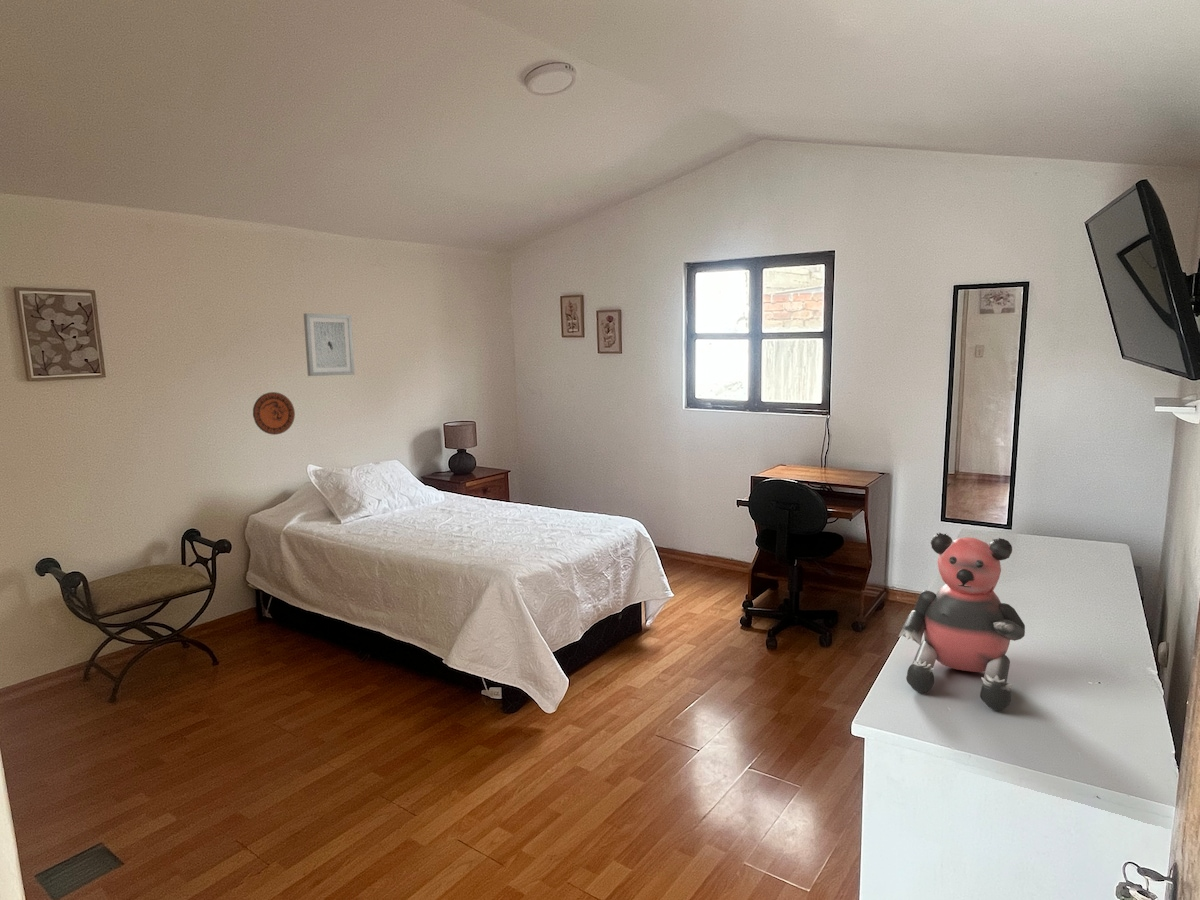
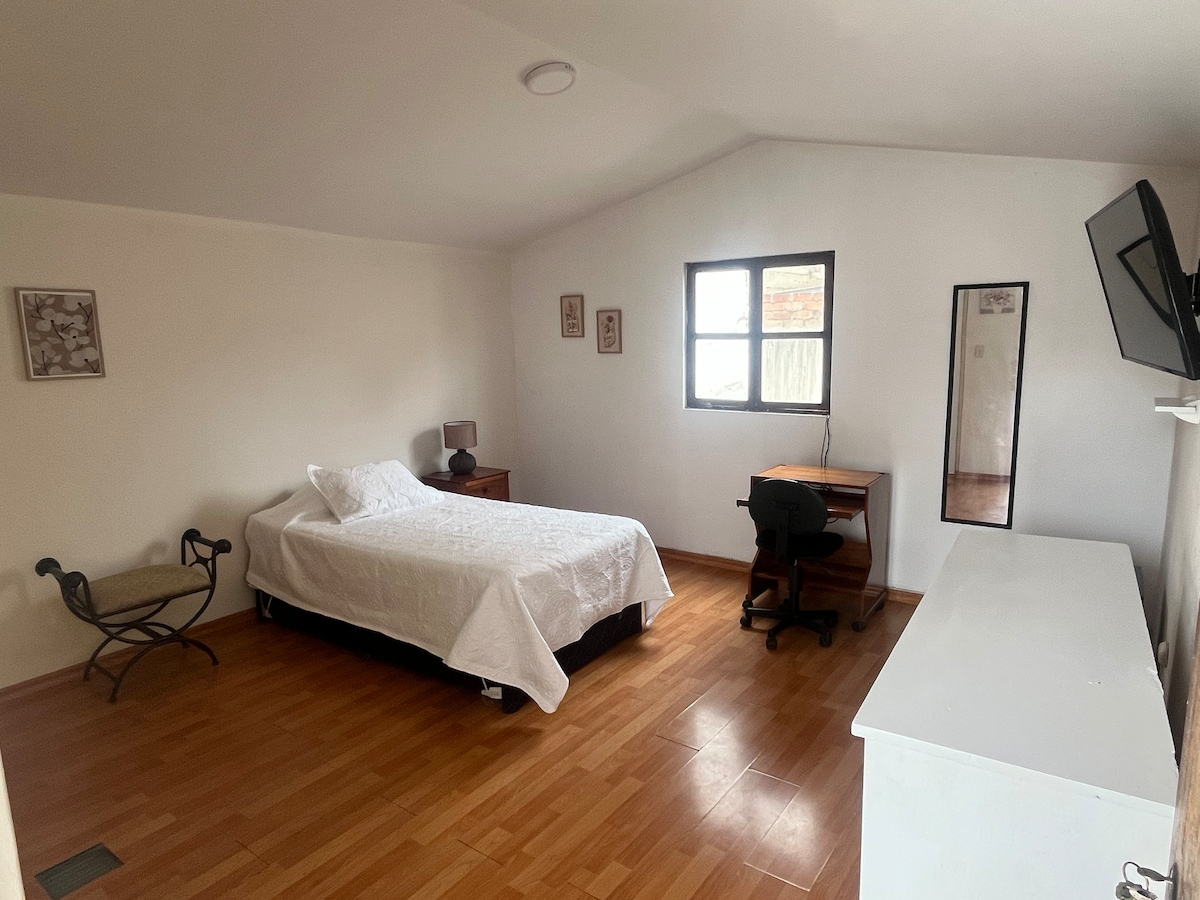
- bear (961, 609)
- decorative plate (273, 413)
- wall art (329, 345)
